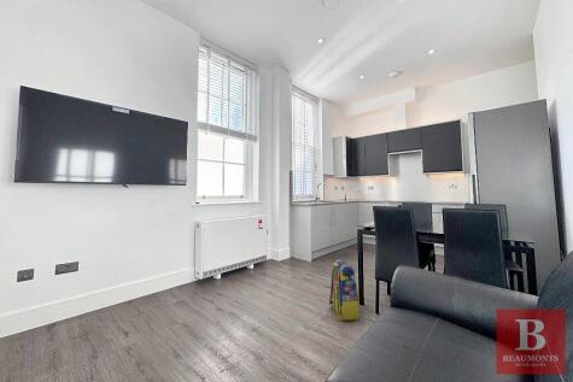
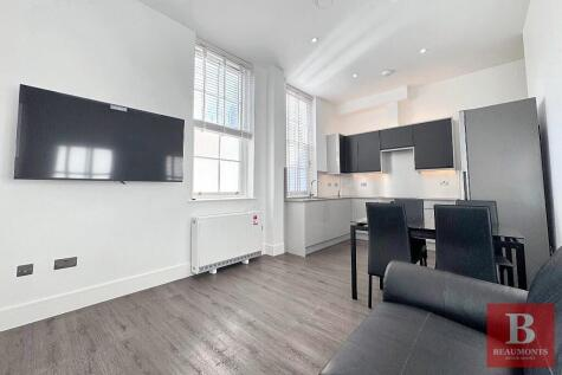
- backpack (343, 287)
